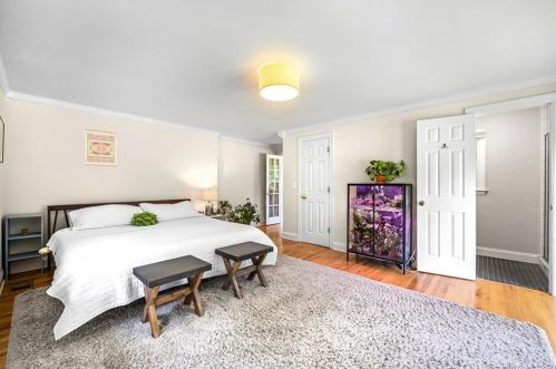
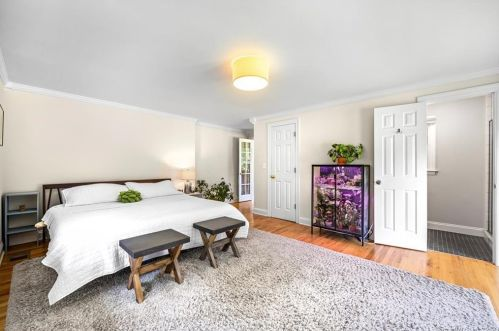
- wall art (100, 148)
